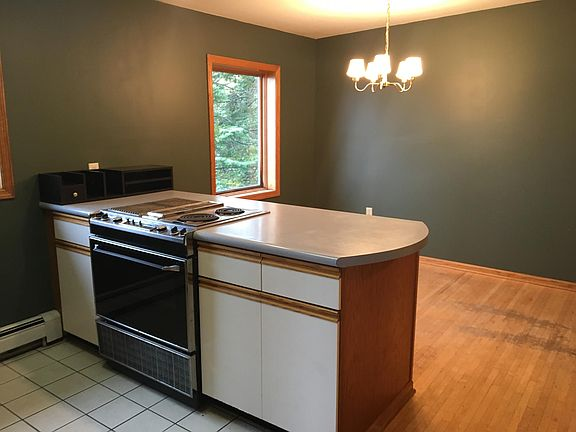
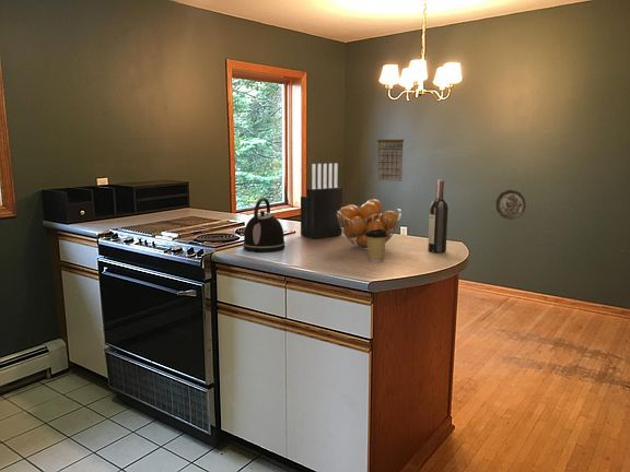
+ fruit basket (368, 224)
+ kettle (264, 222)
+ decorative plate (511, 204)
+ wine bottle (438, 215)
+ knife block (319, 199)
+ coffee cup (375, 245)
+ calendar (389, 155)
